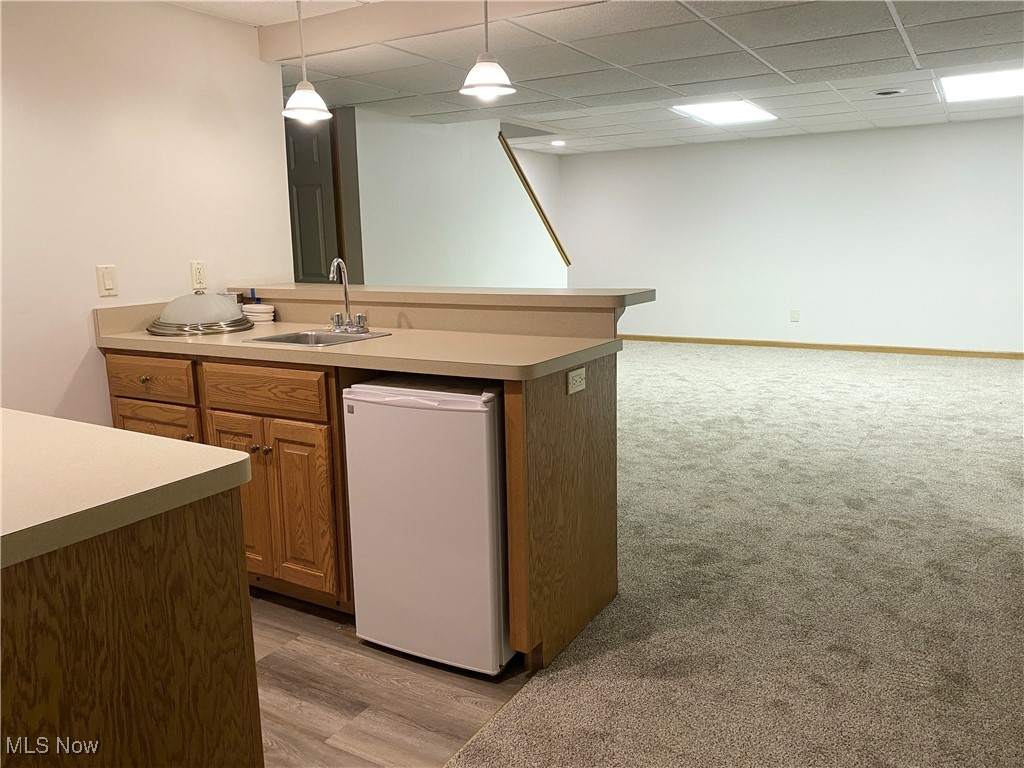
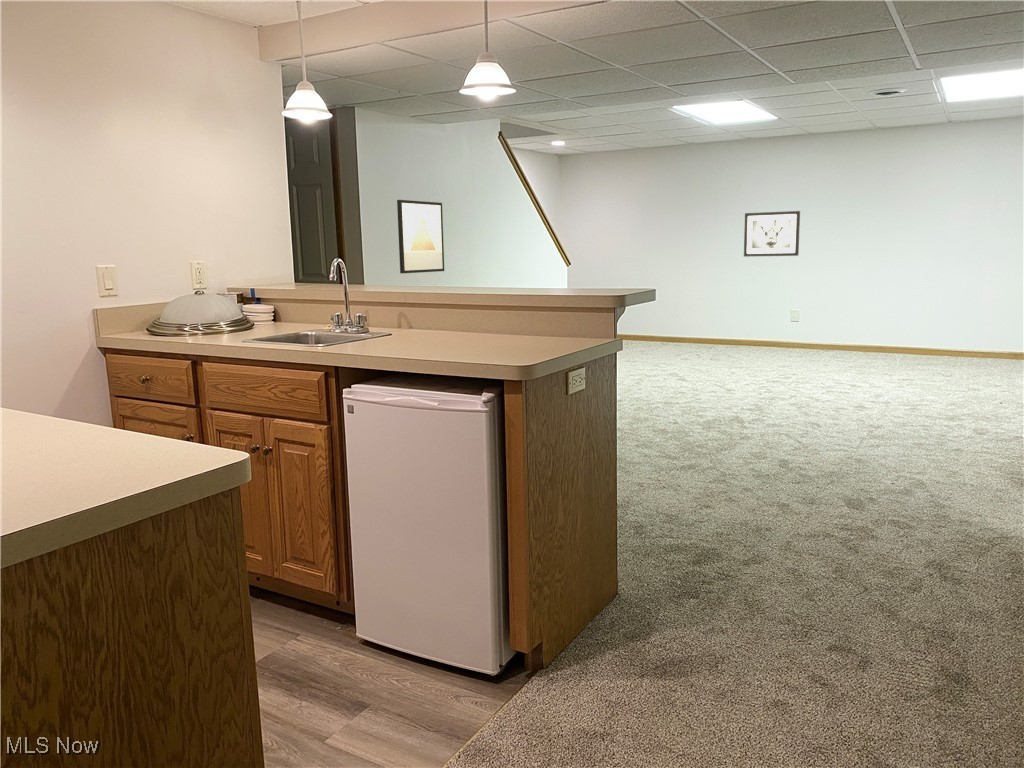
+ wall art (771, 234)
+ wall art (421, 237)
